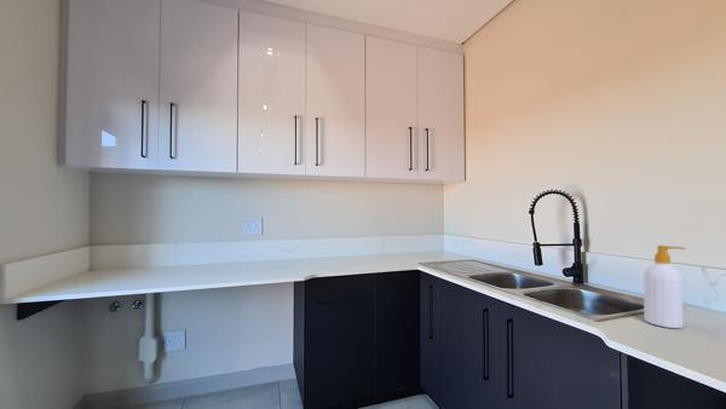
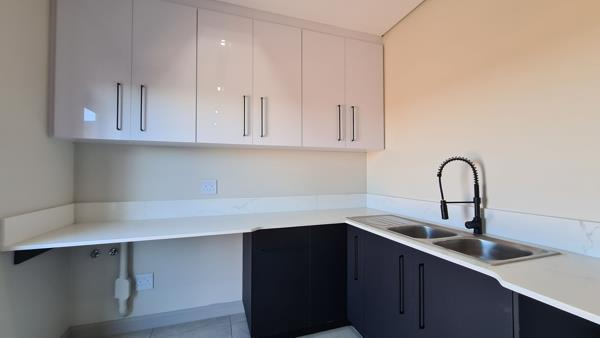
- soap bottle (664, 284)
